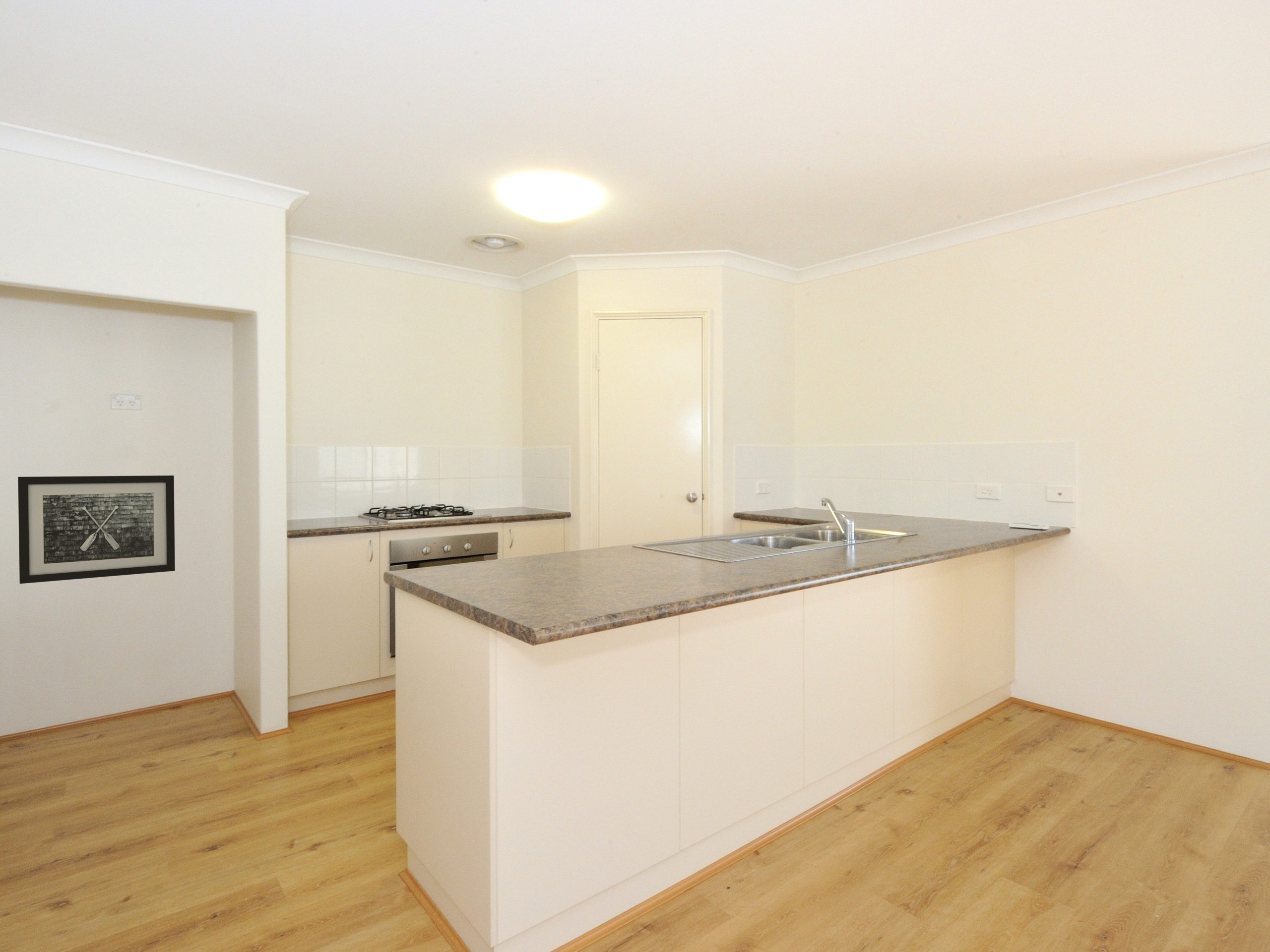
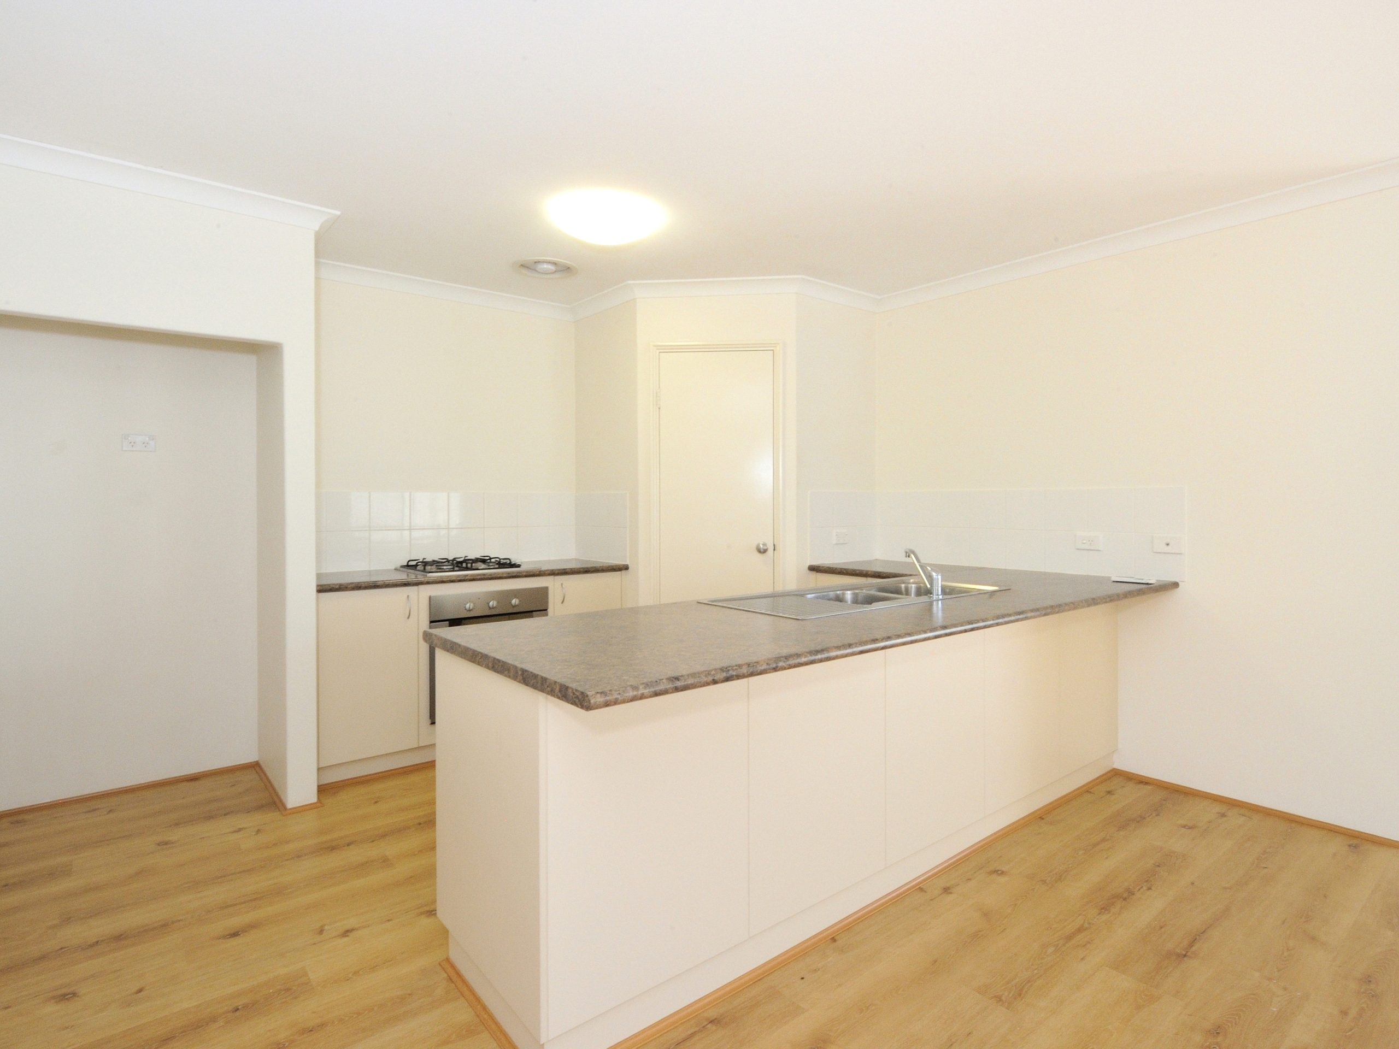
- wall art (101, 526)
